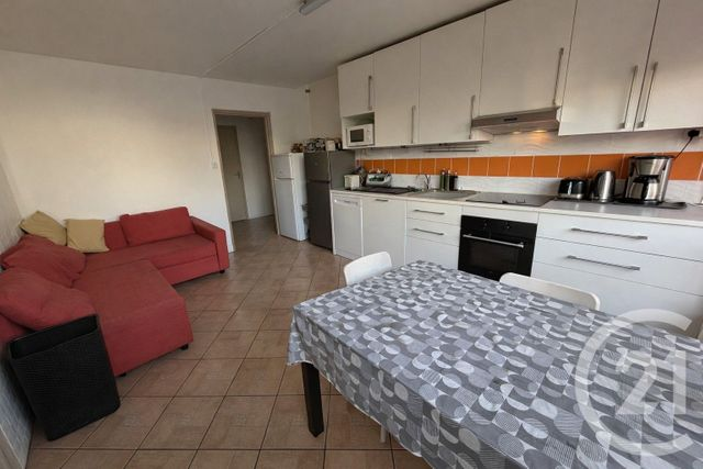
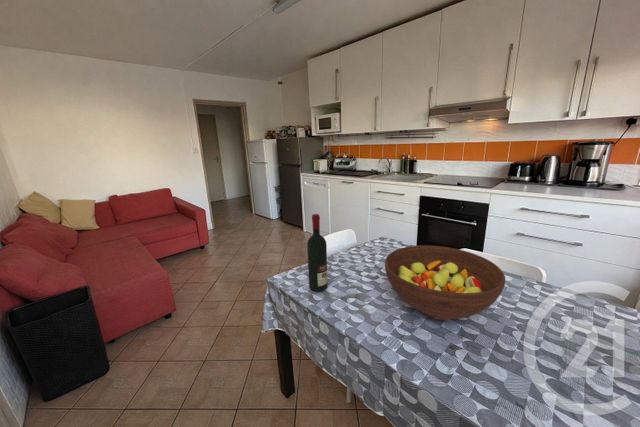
+ fruit bowl (438, 287)
+ alcohol (317, 252)
